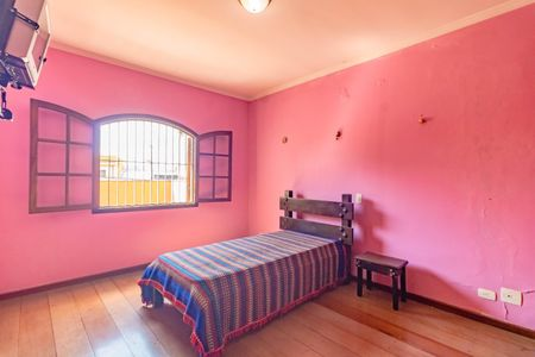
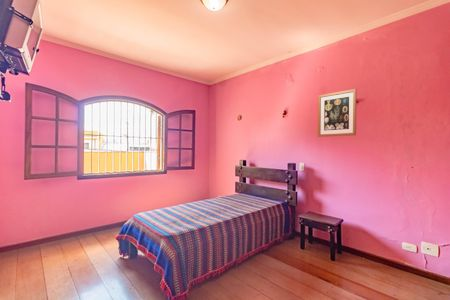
+ wall art (336, 114)
